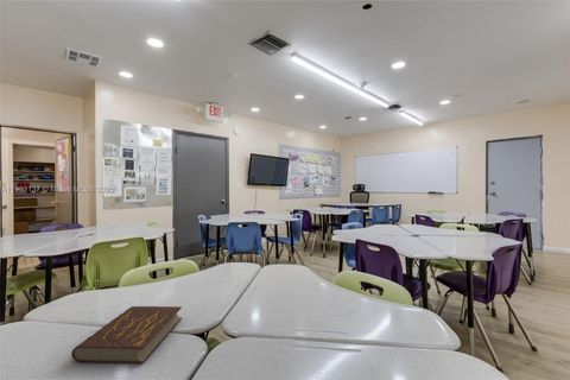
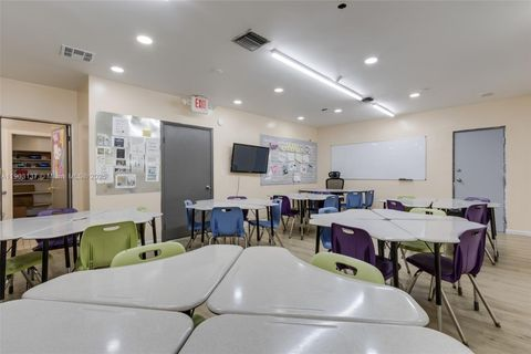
- book (134, 330)
